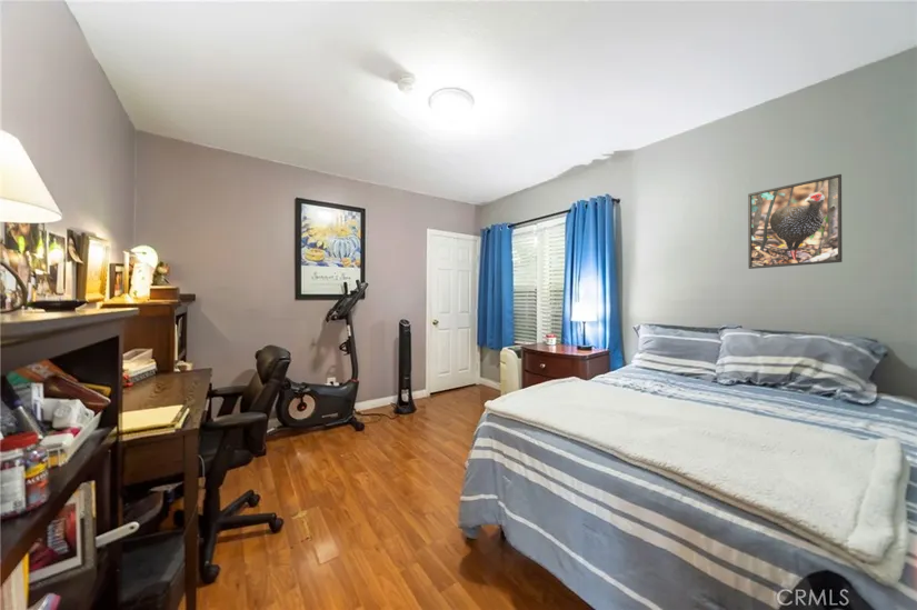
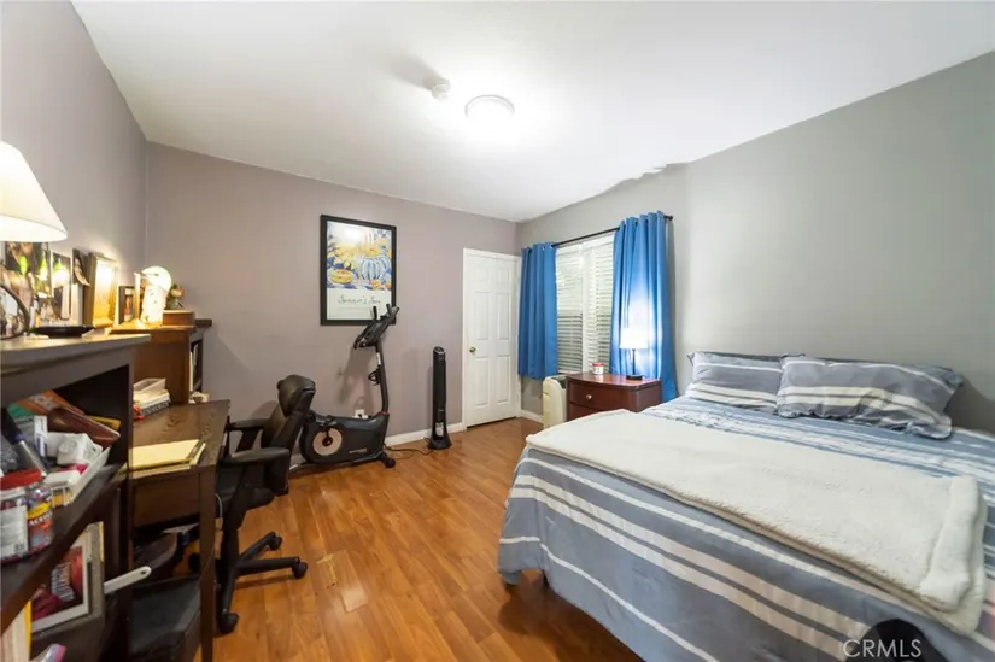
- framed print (791, 224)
